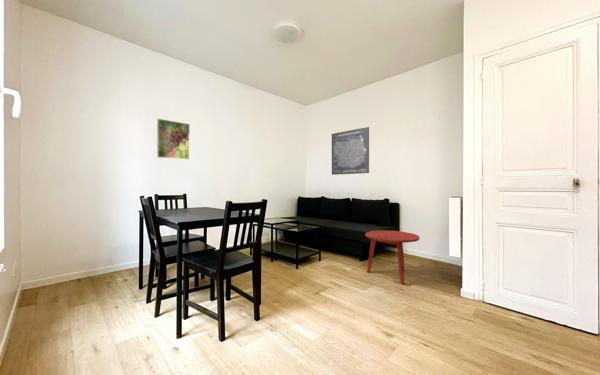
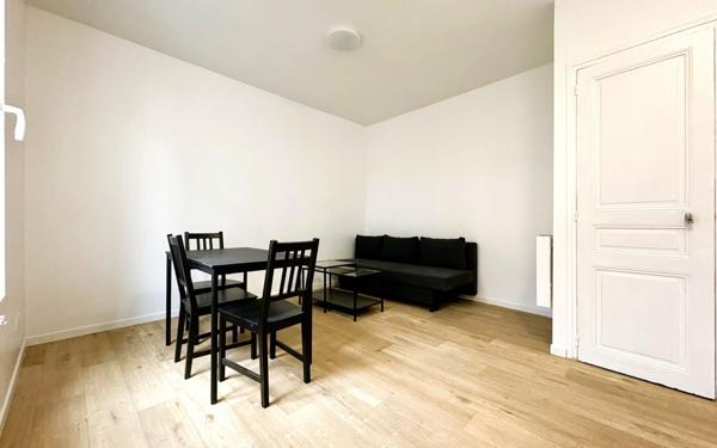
- side table (398, 255)
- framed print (174, 140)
- wall art (349, 152)
